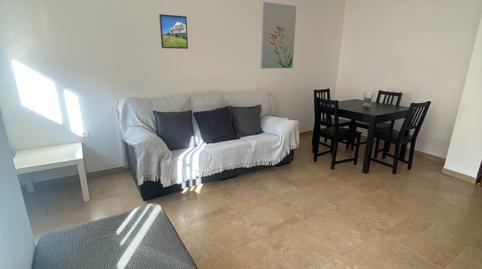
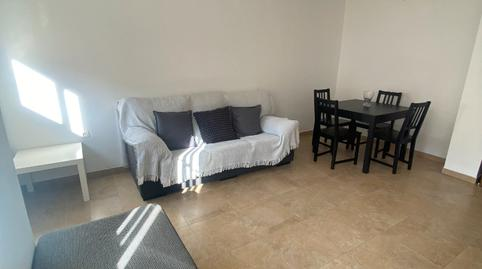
- wall art (278, 37)
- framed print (174, 32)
